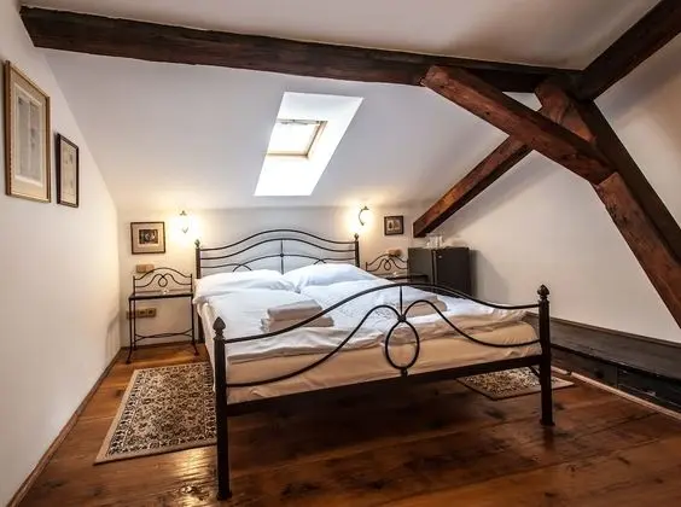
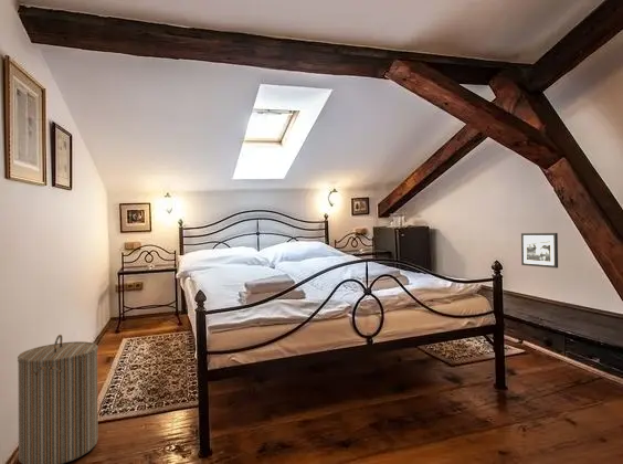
+ laundry hamper (60, 391)
+ picture frame (538, 250)
